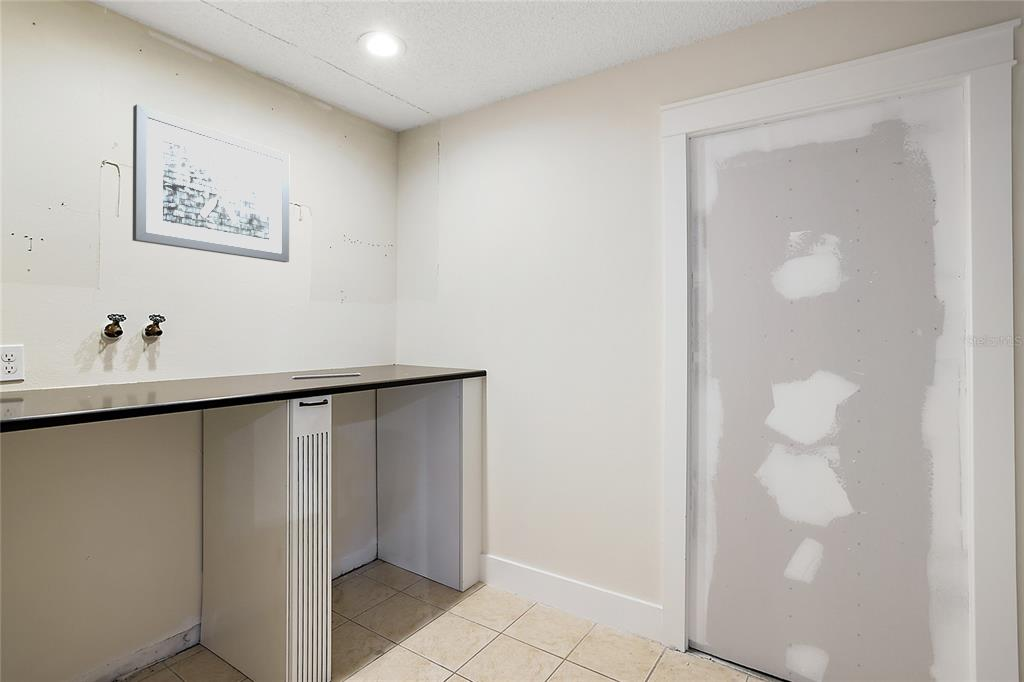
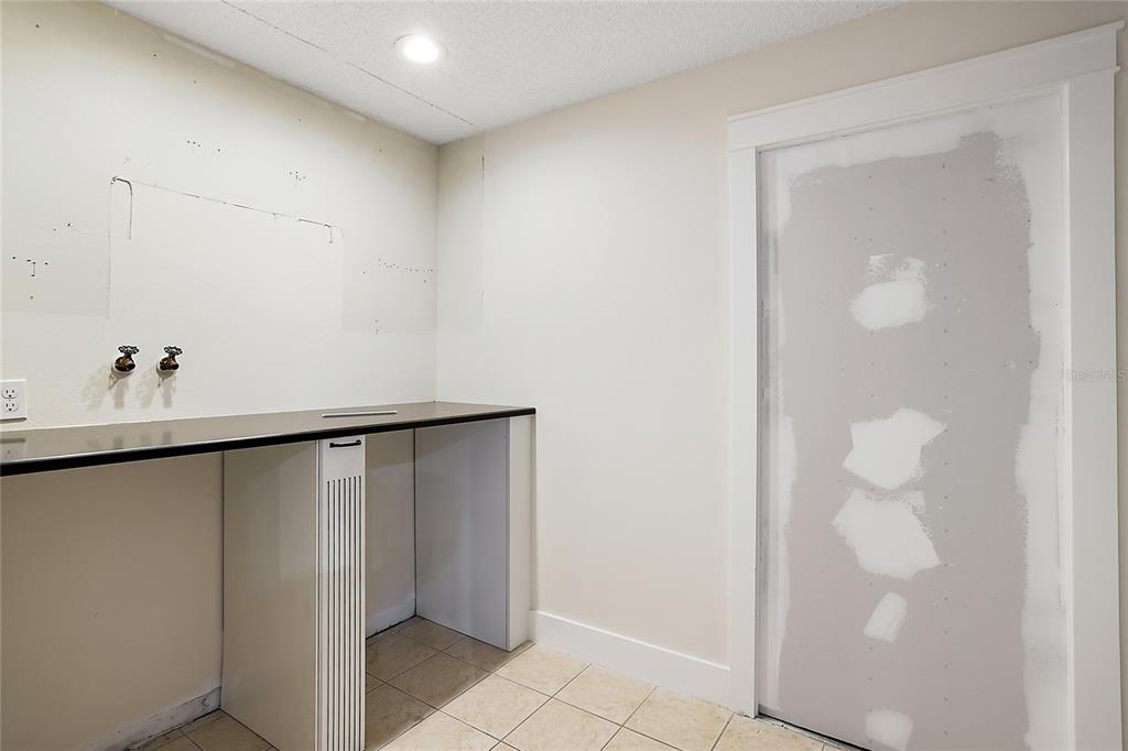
- wall art (219, 192)
